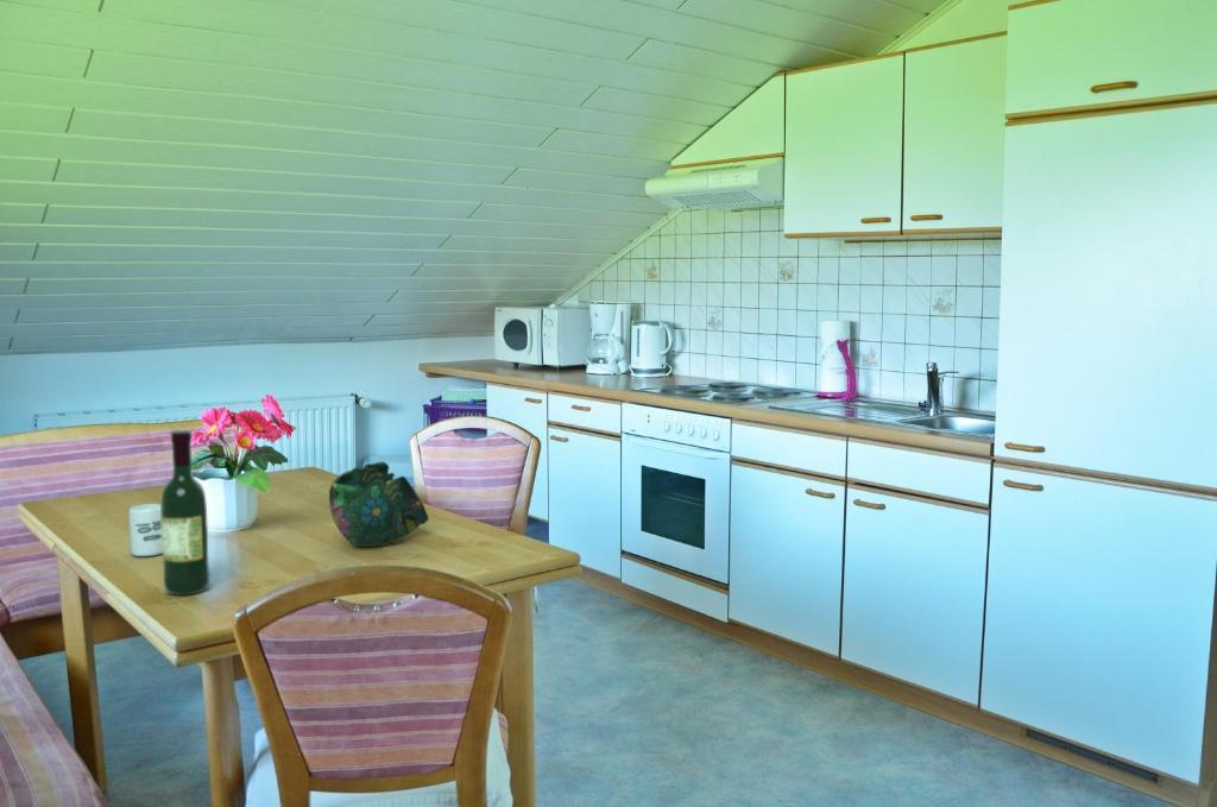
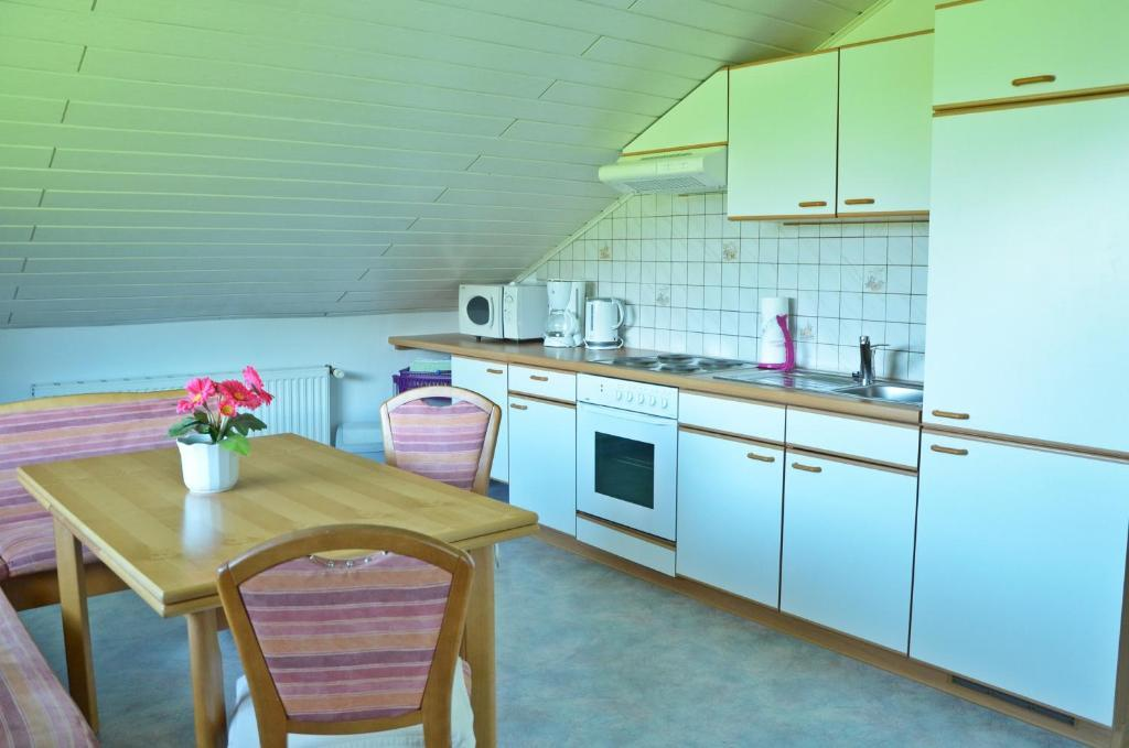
- wine bottle (183, 511)
- decorative bowl (379, 503)
- cup (147, 530)
